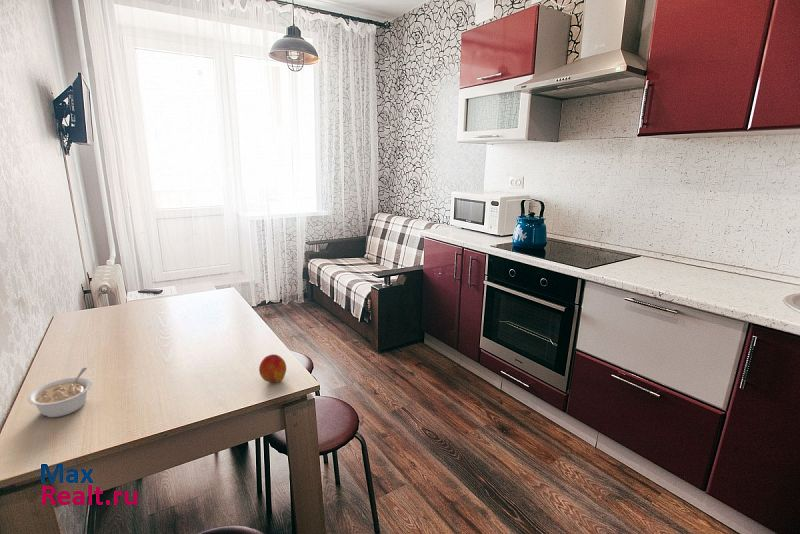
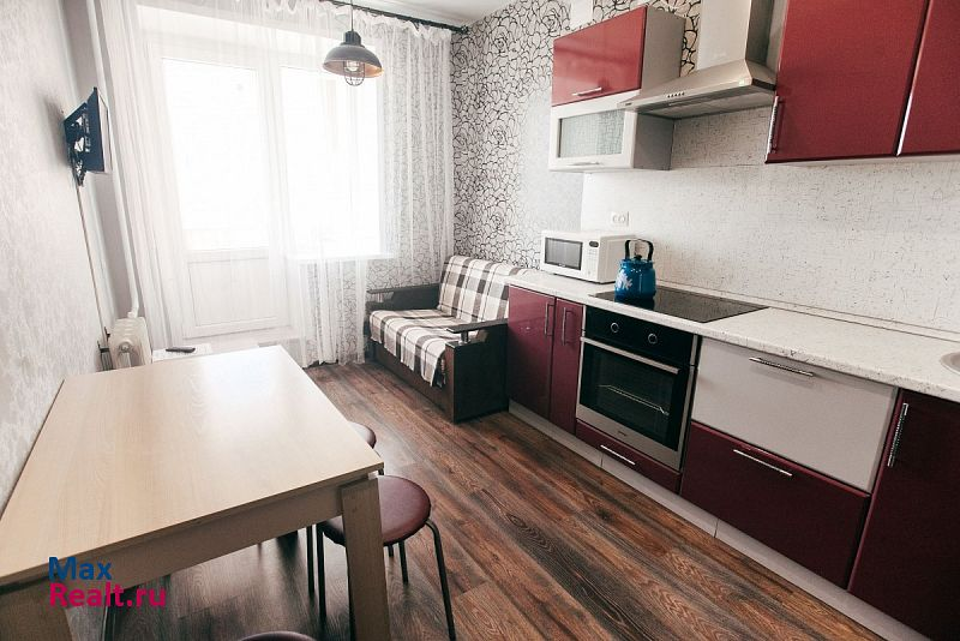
- peach (272, 368)
- legume (62, 395)
